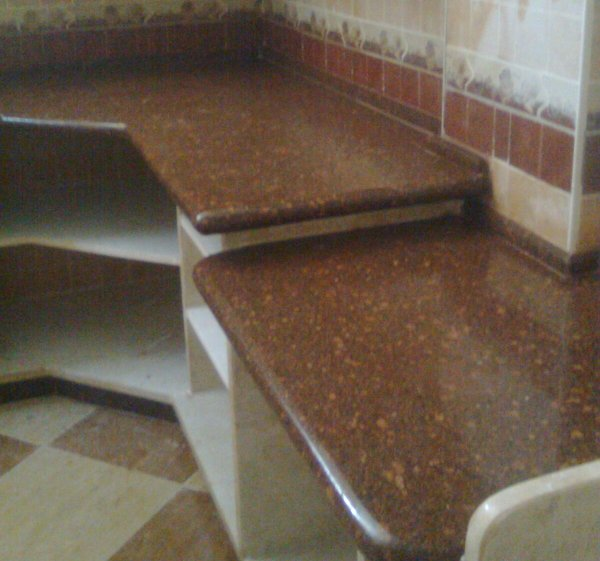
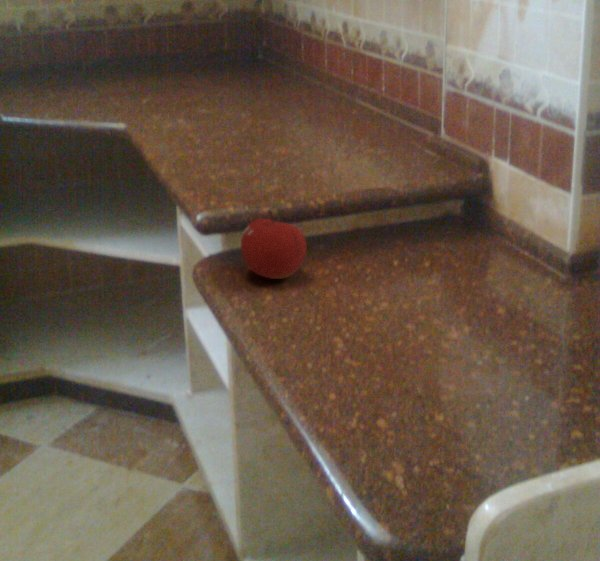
+ fruit (273, 244)
